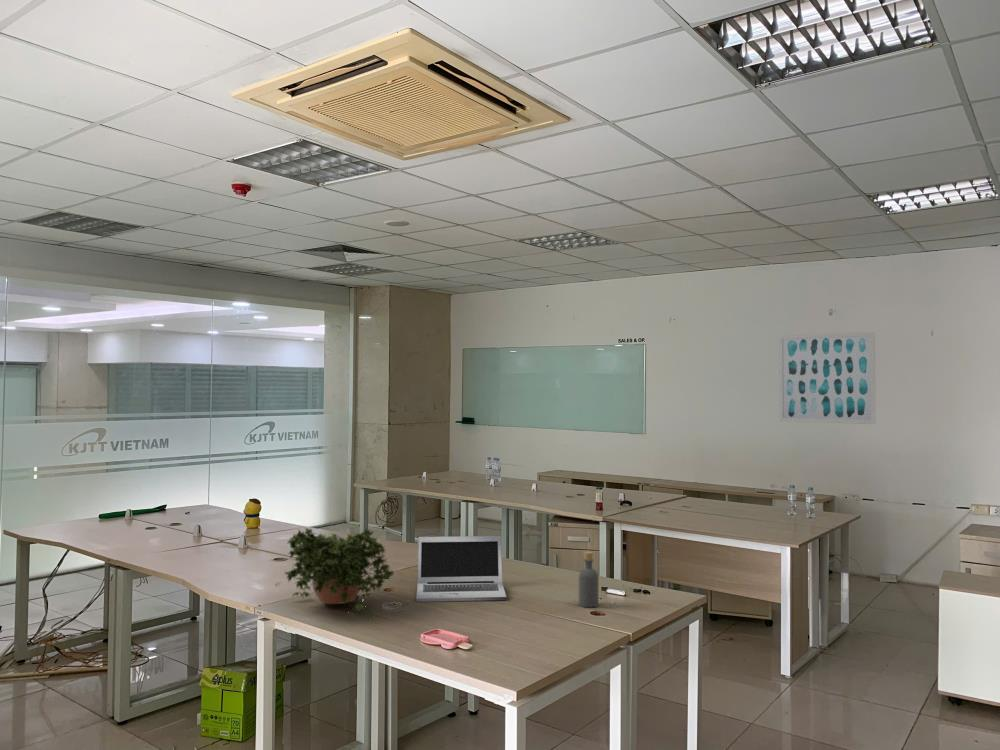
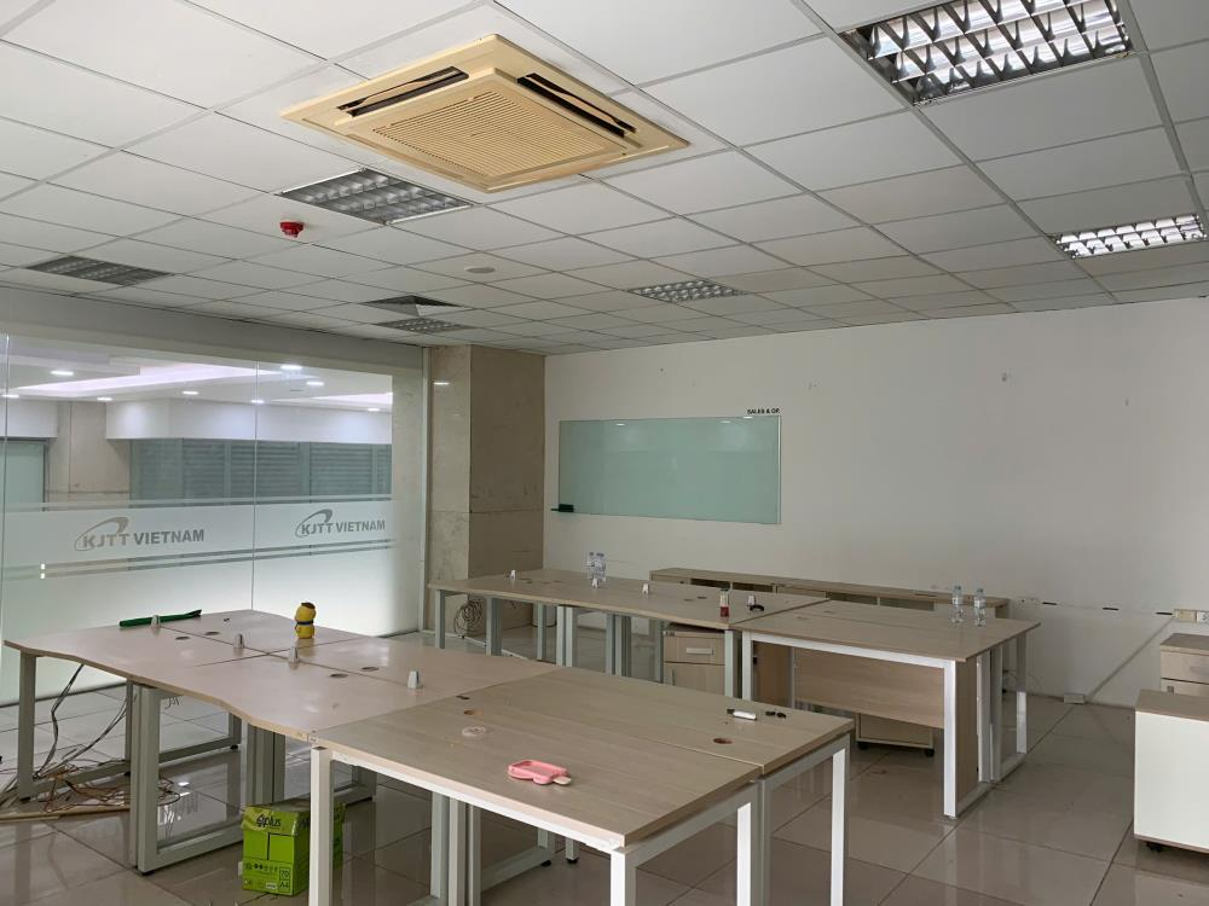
- bottle (588, 578)
- wall art (825, 378)
- laptop (460, 567)
- potted plant (339, 563)
